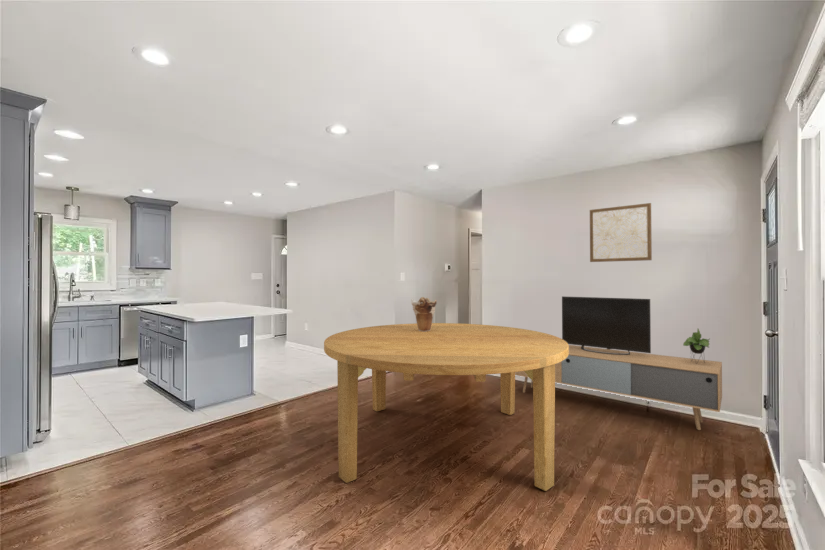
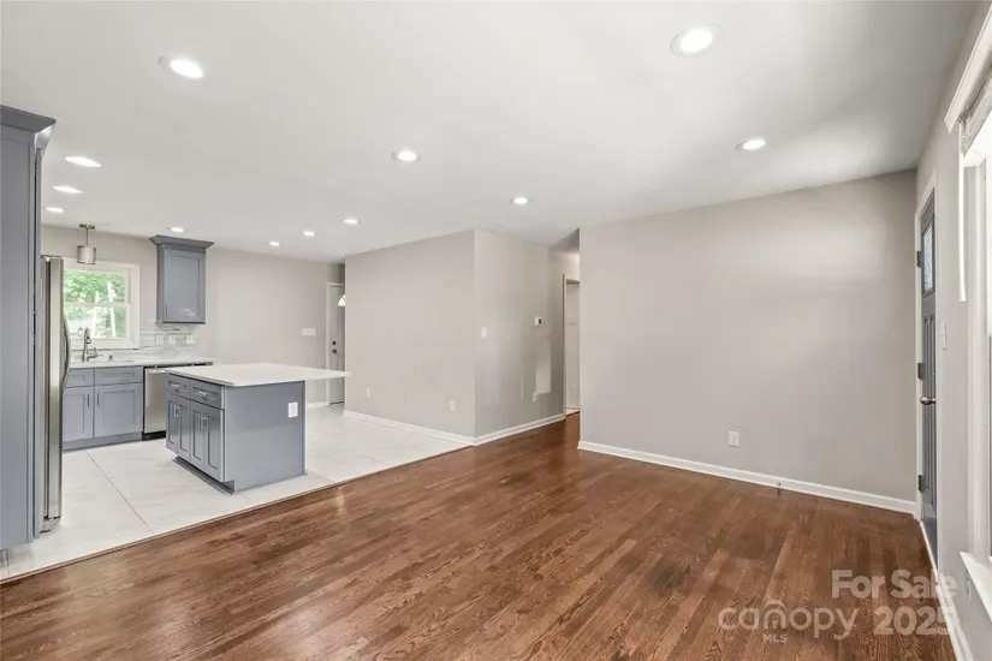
- dining table (443, 374)
- media console (602, 351)
- vase (423, 313)
- wall art (620, 235)
